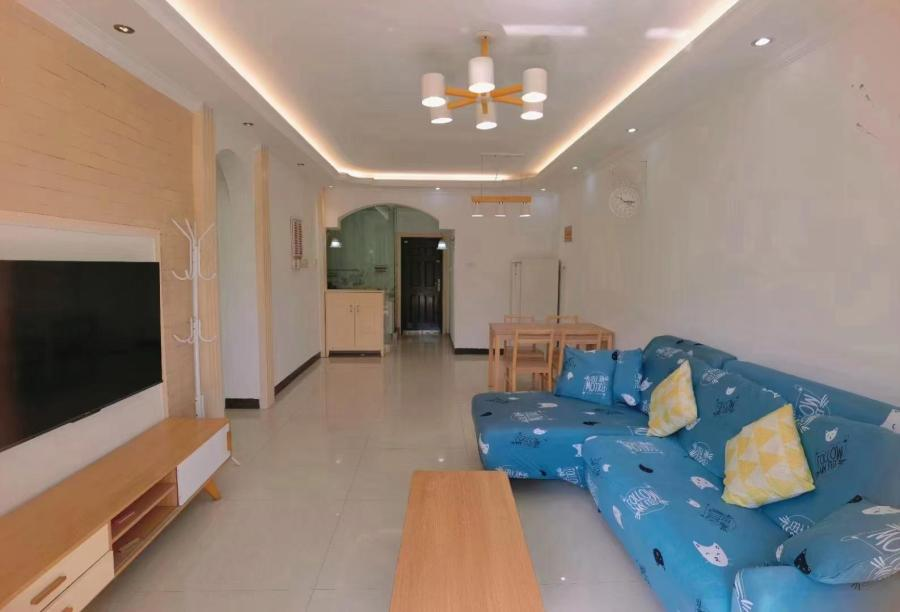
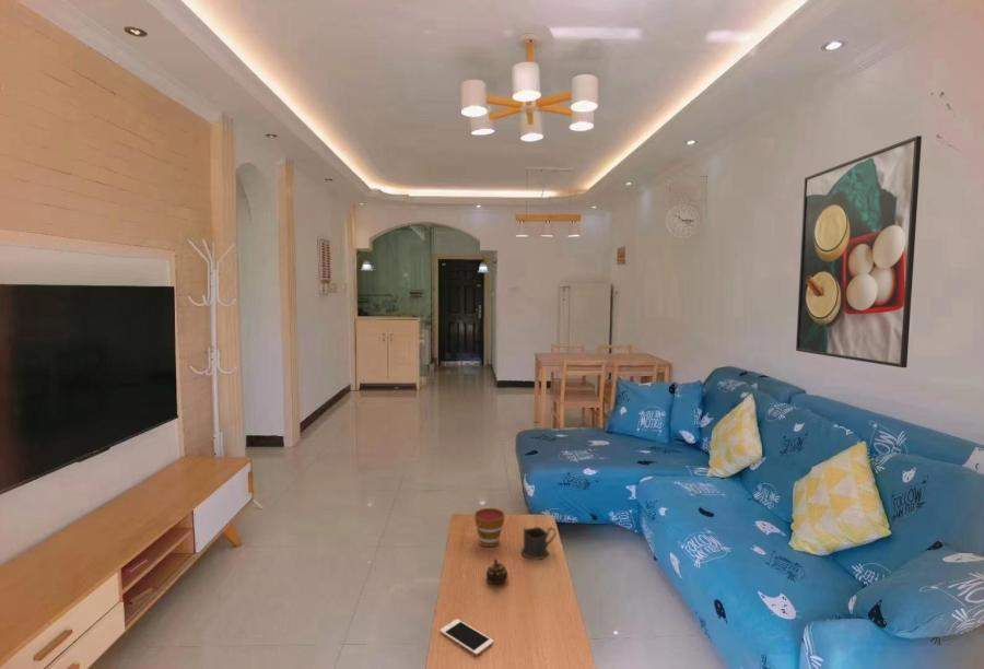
+ teapot (496, 570)
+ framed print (848, 260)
+ cup (538, 539)
+ cell phone (466, 635)
+ cup (488, 529)
